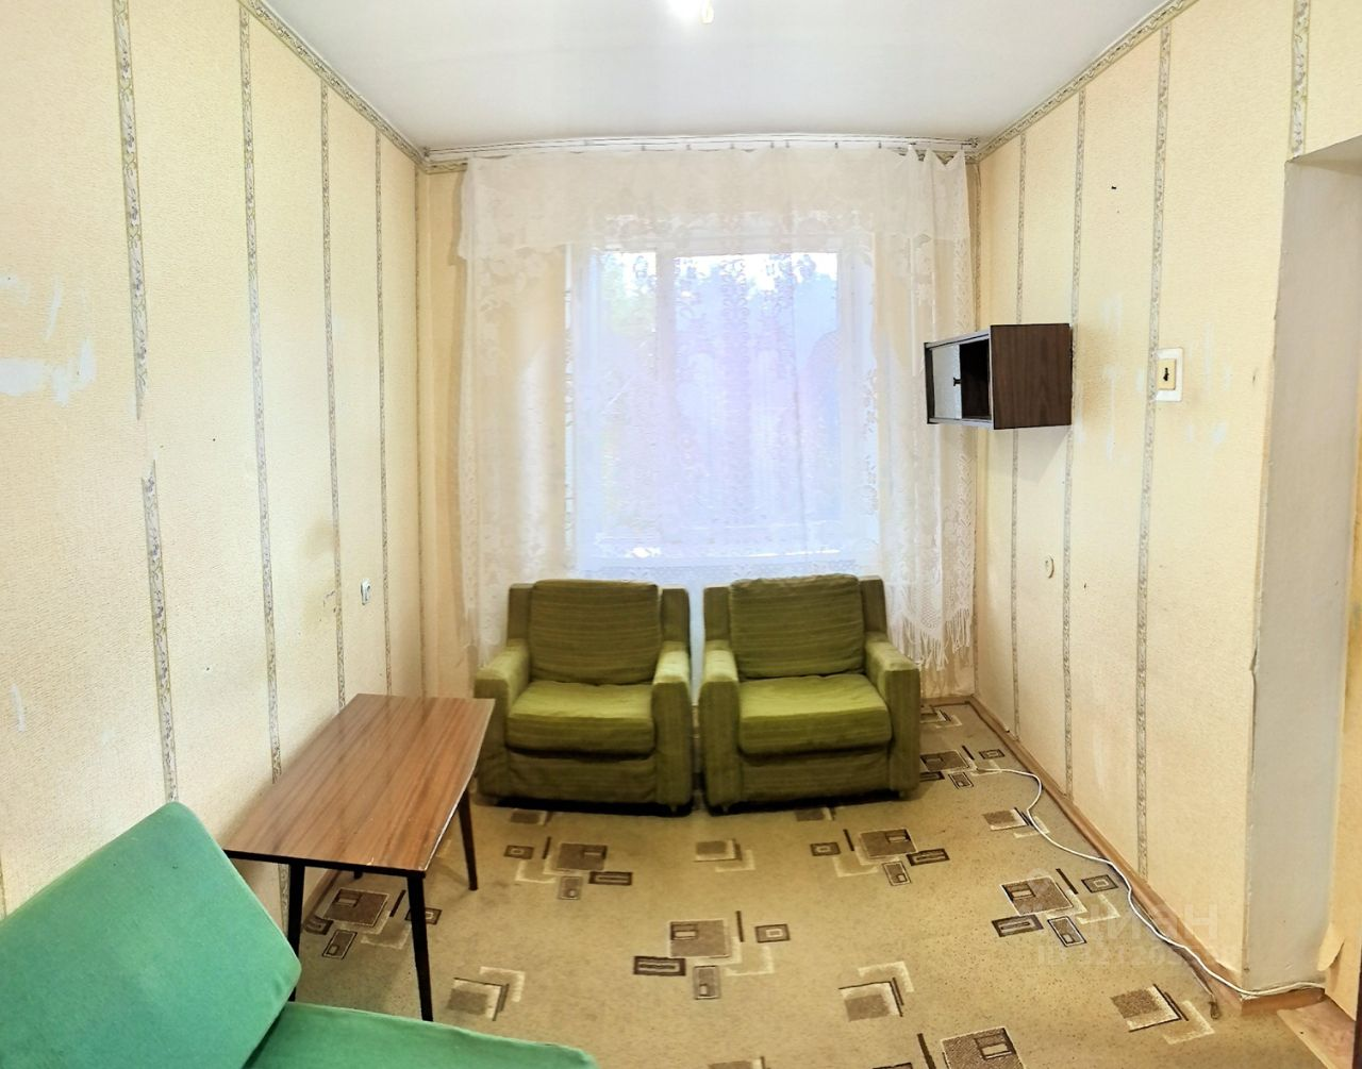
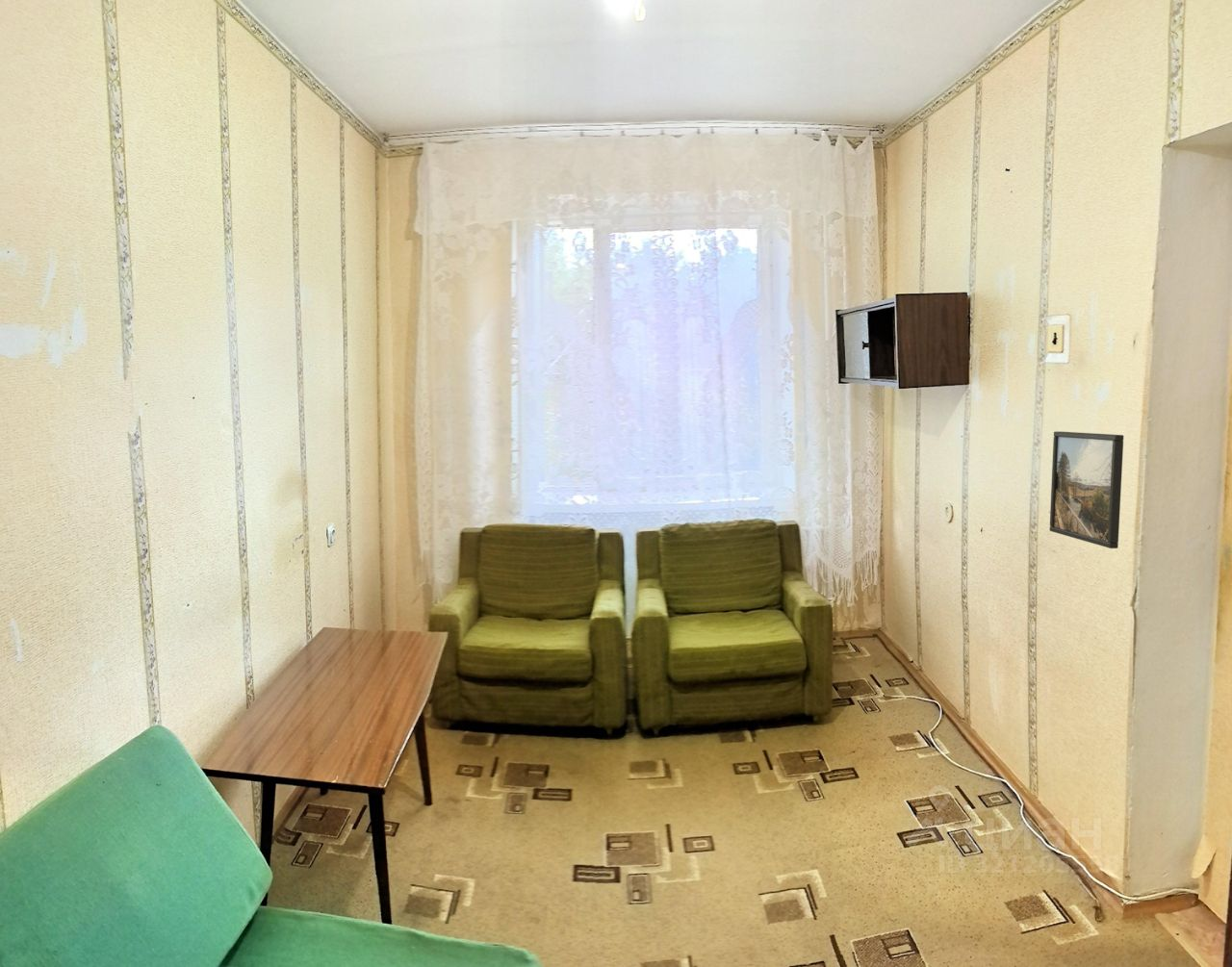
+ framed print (1084, 486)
